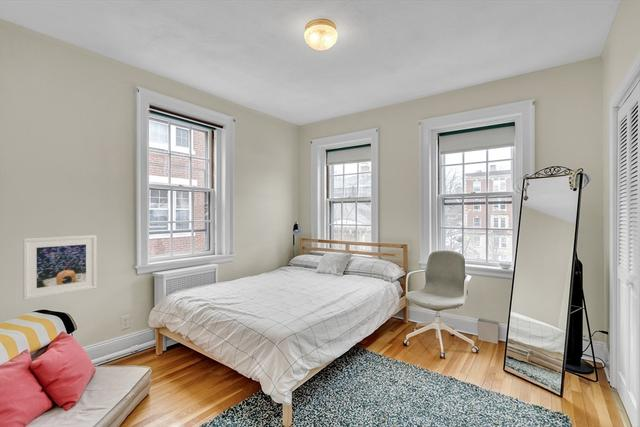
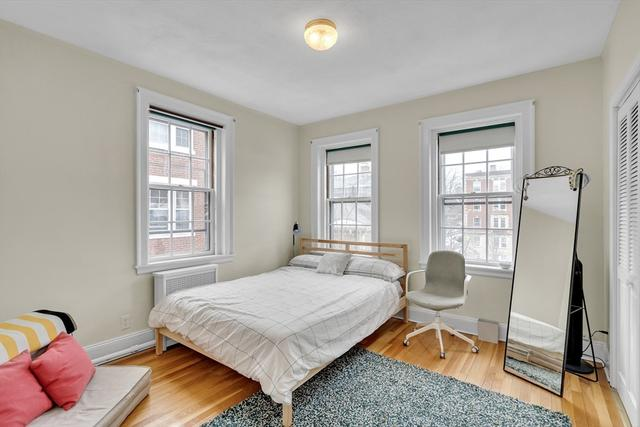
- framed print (62, 265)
